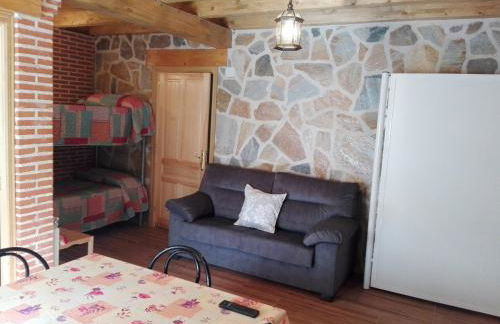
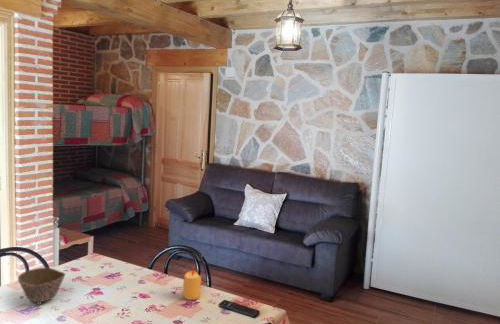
+ bowl (41, 288)
+ candle (192, 281)
